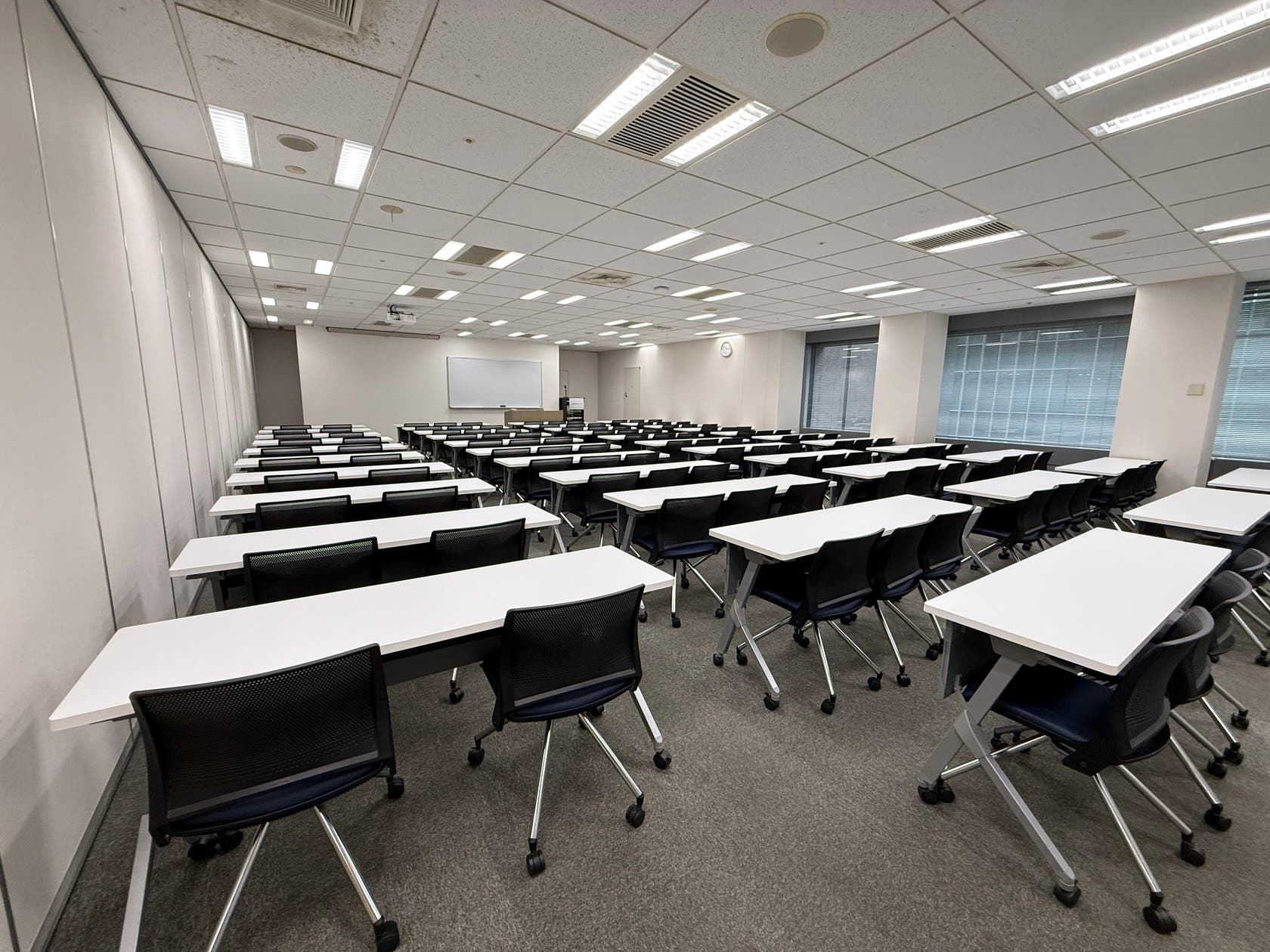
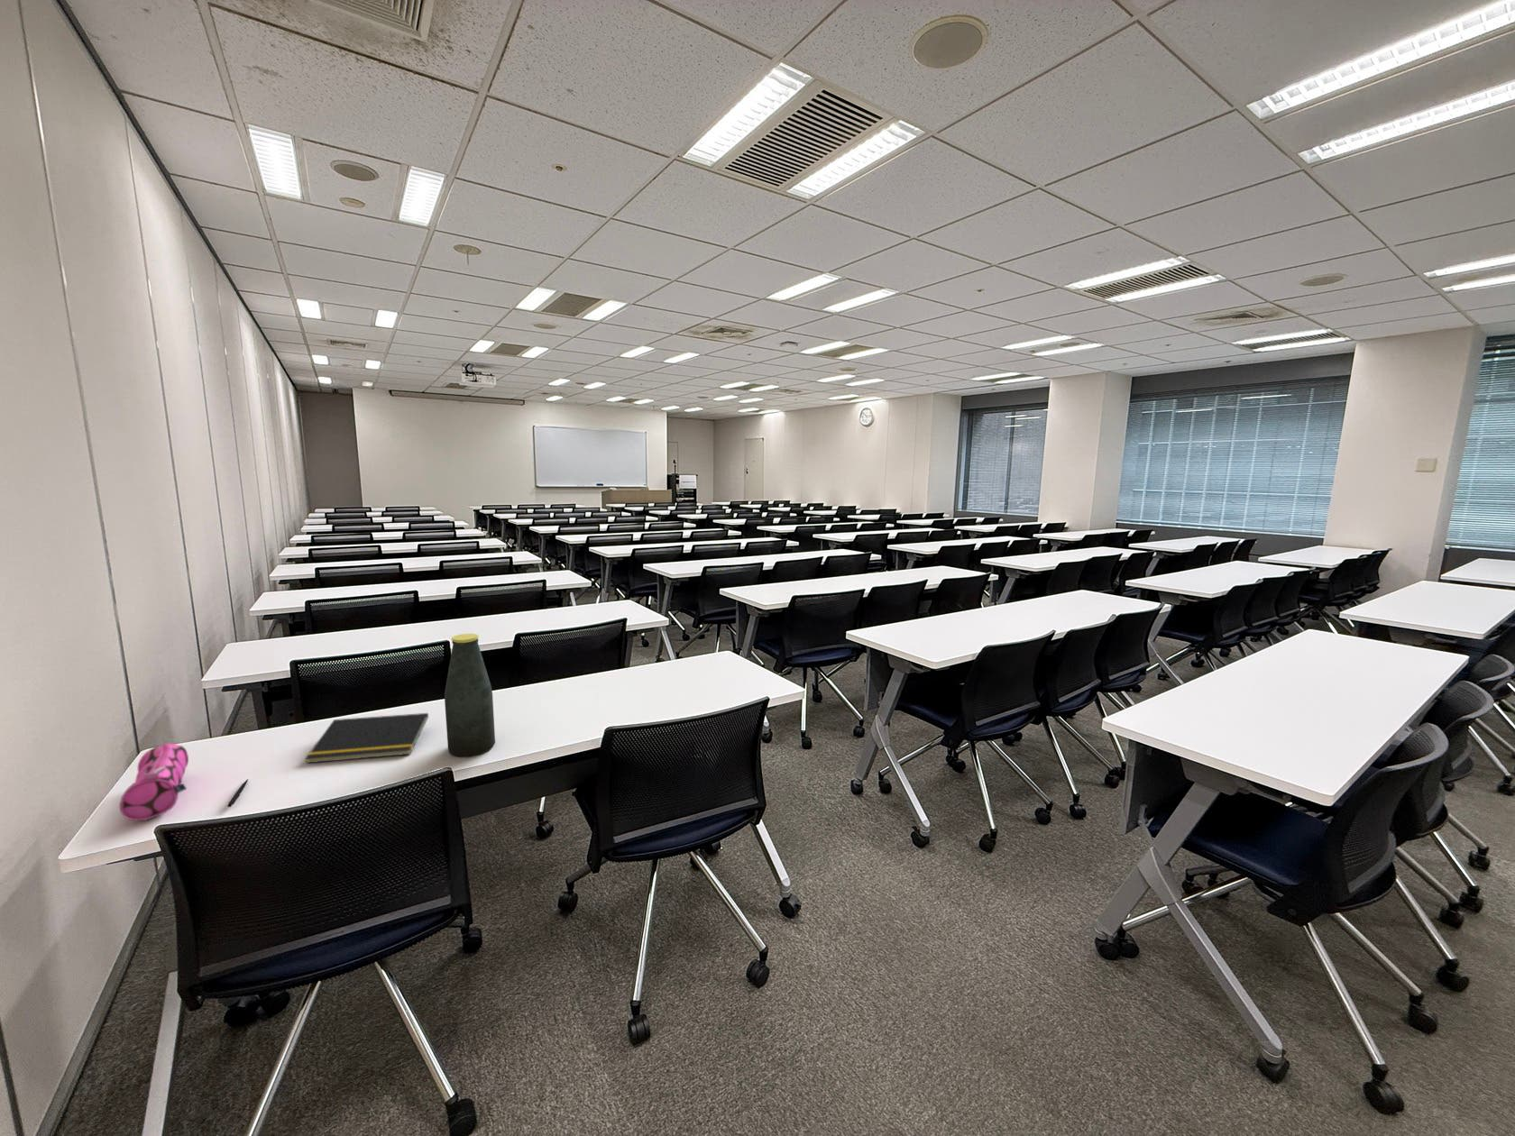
+ pencil case (157, 777)
+ bottle (468, 692)
+ notepad (371, 736)
+ pen (239, 791)
